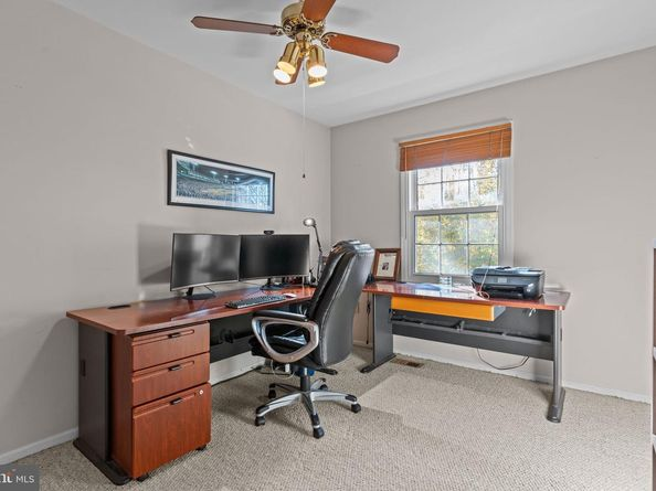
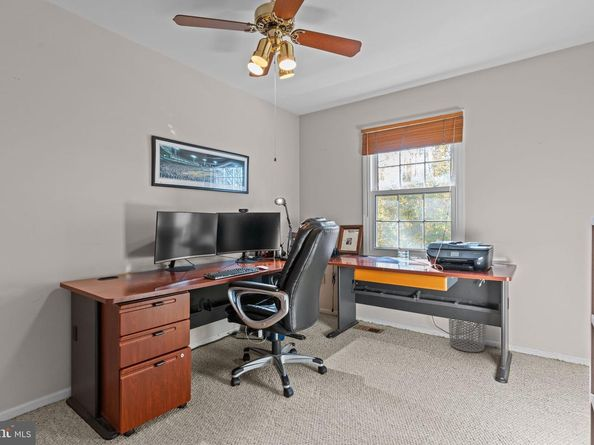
+ waste bin (466, 326)
